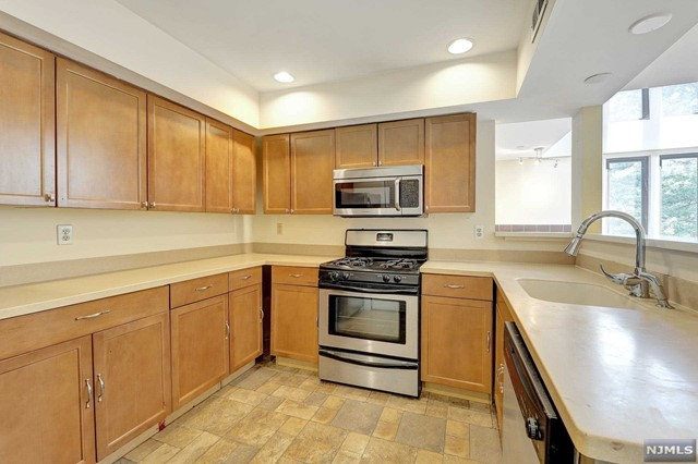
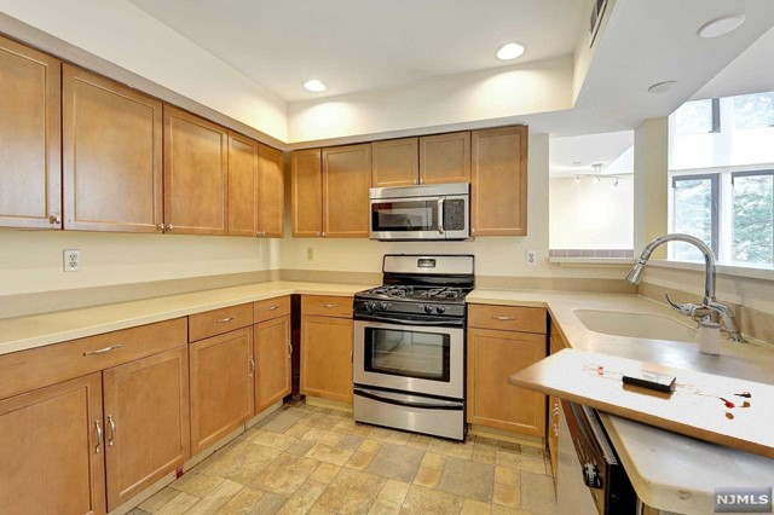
+ cutting board (648, 382)
+ salt shaker (709, 337)
